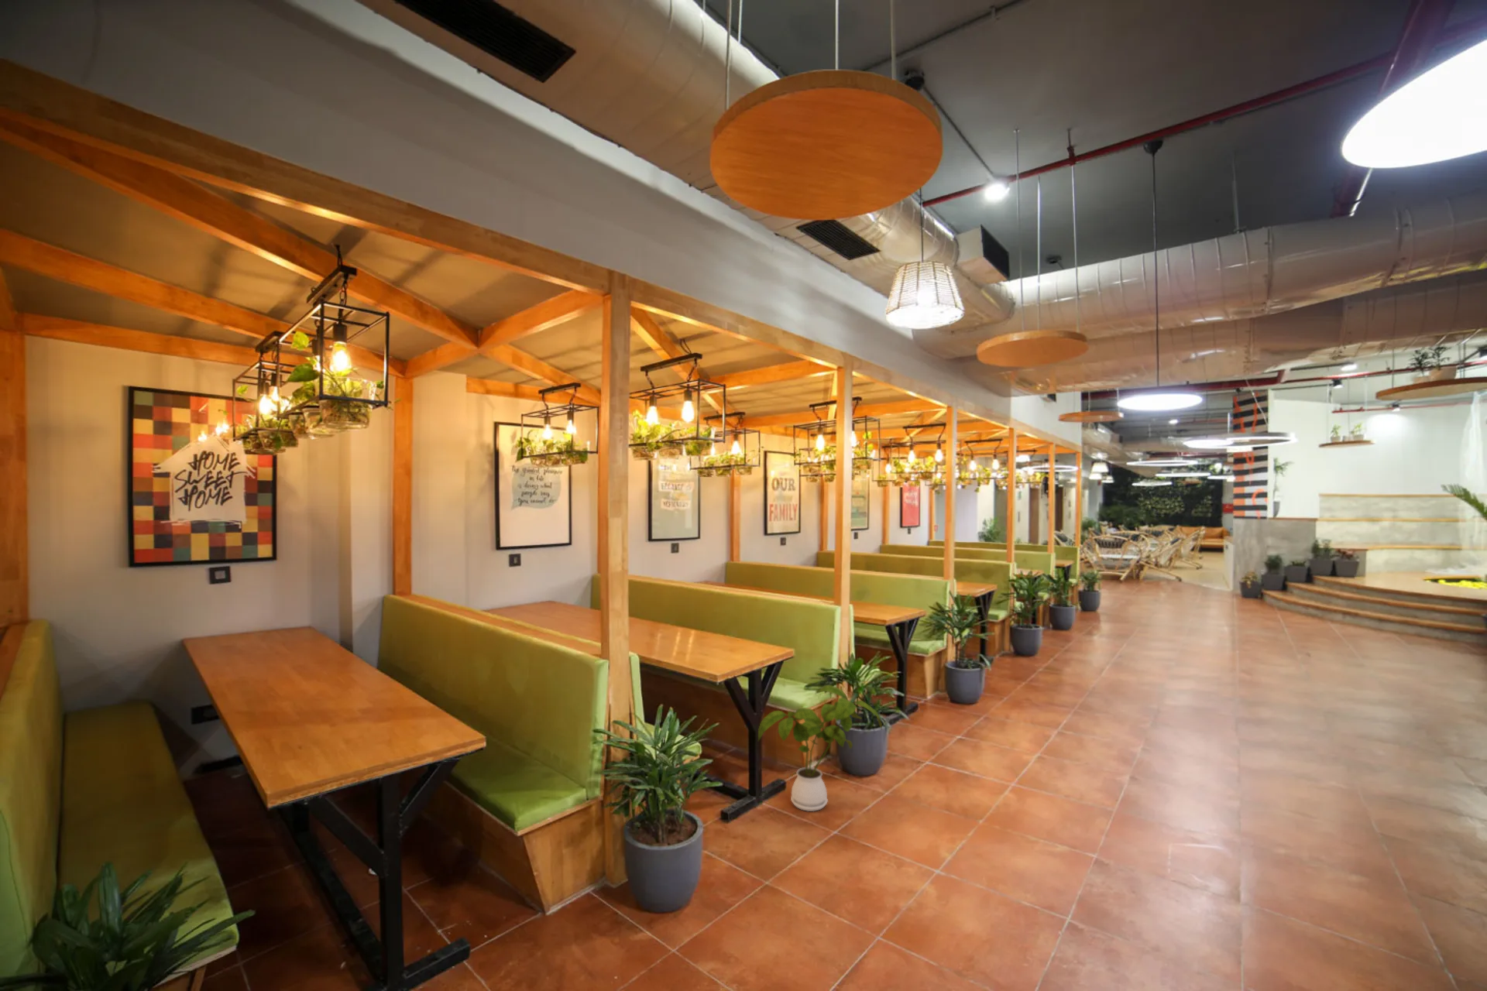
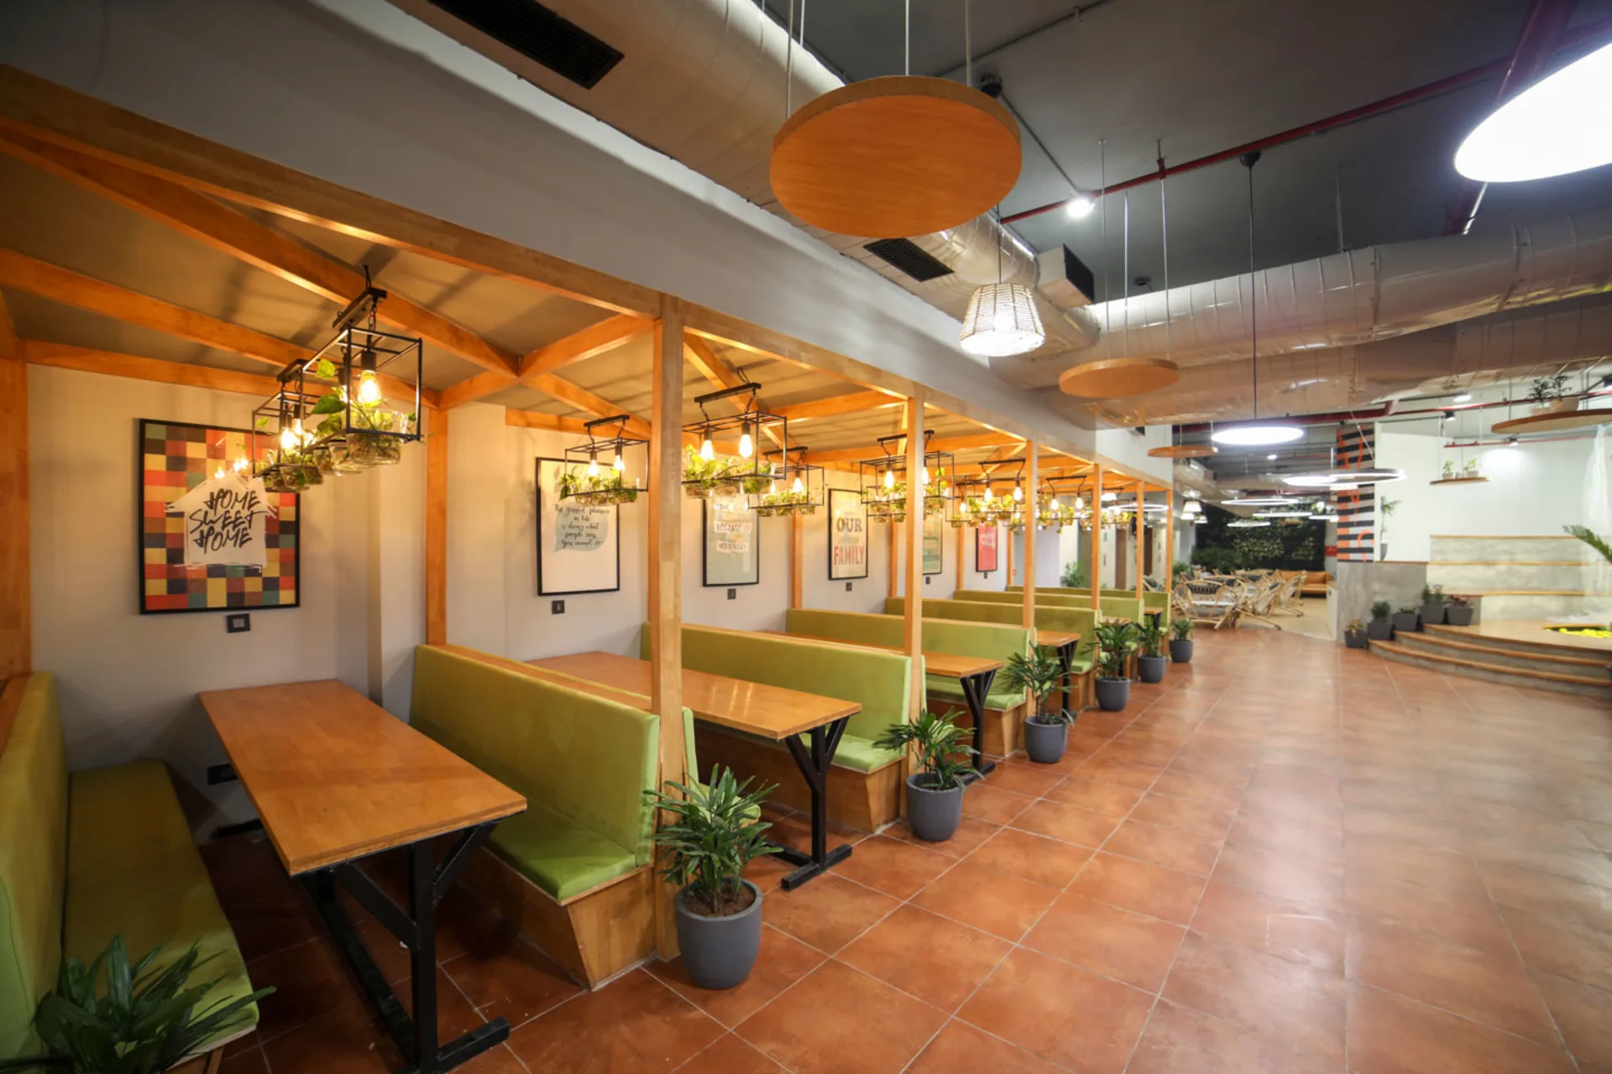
- house plant (829, 745)
